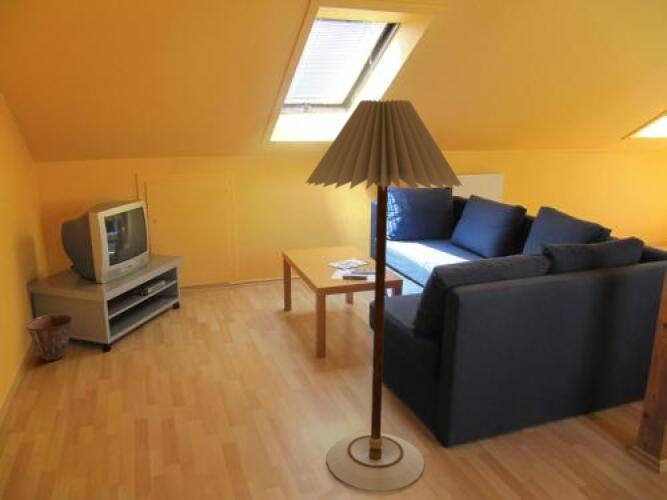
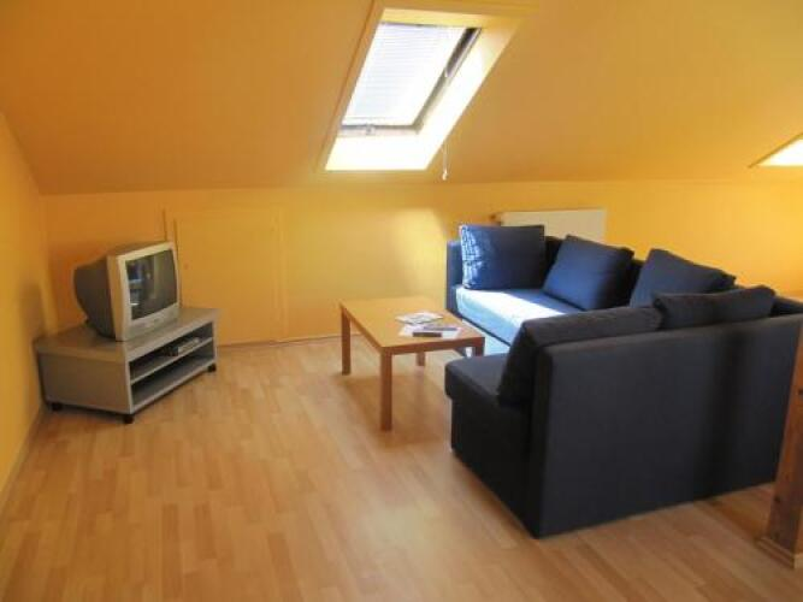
- floor lamp (379, 293)
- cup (51, 339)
